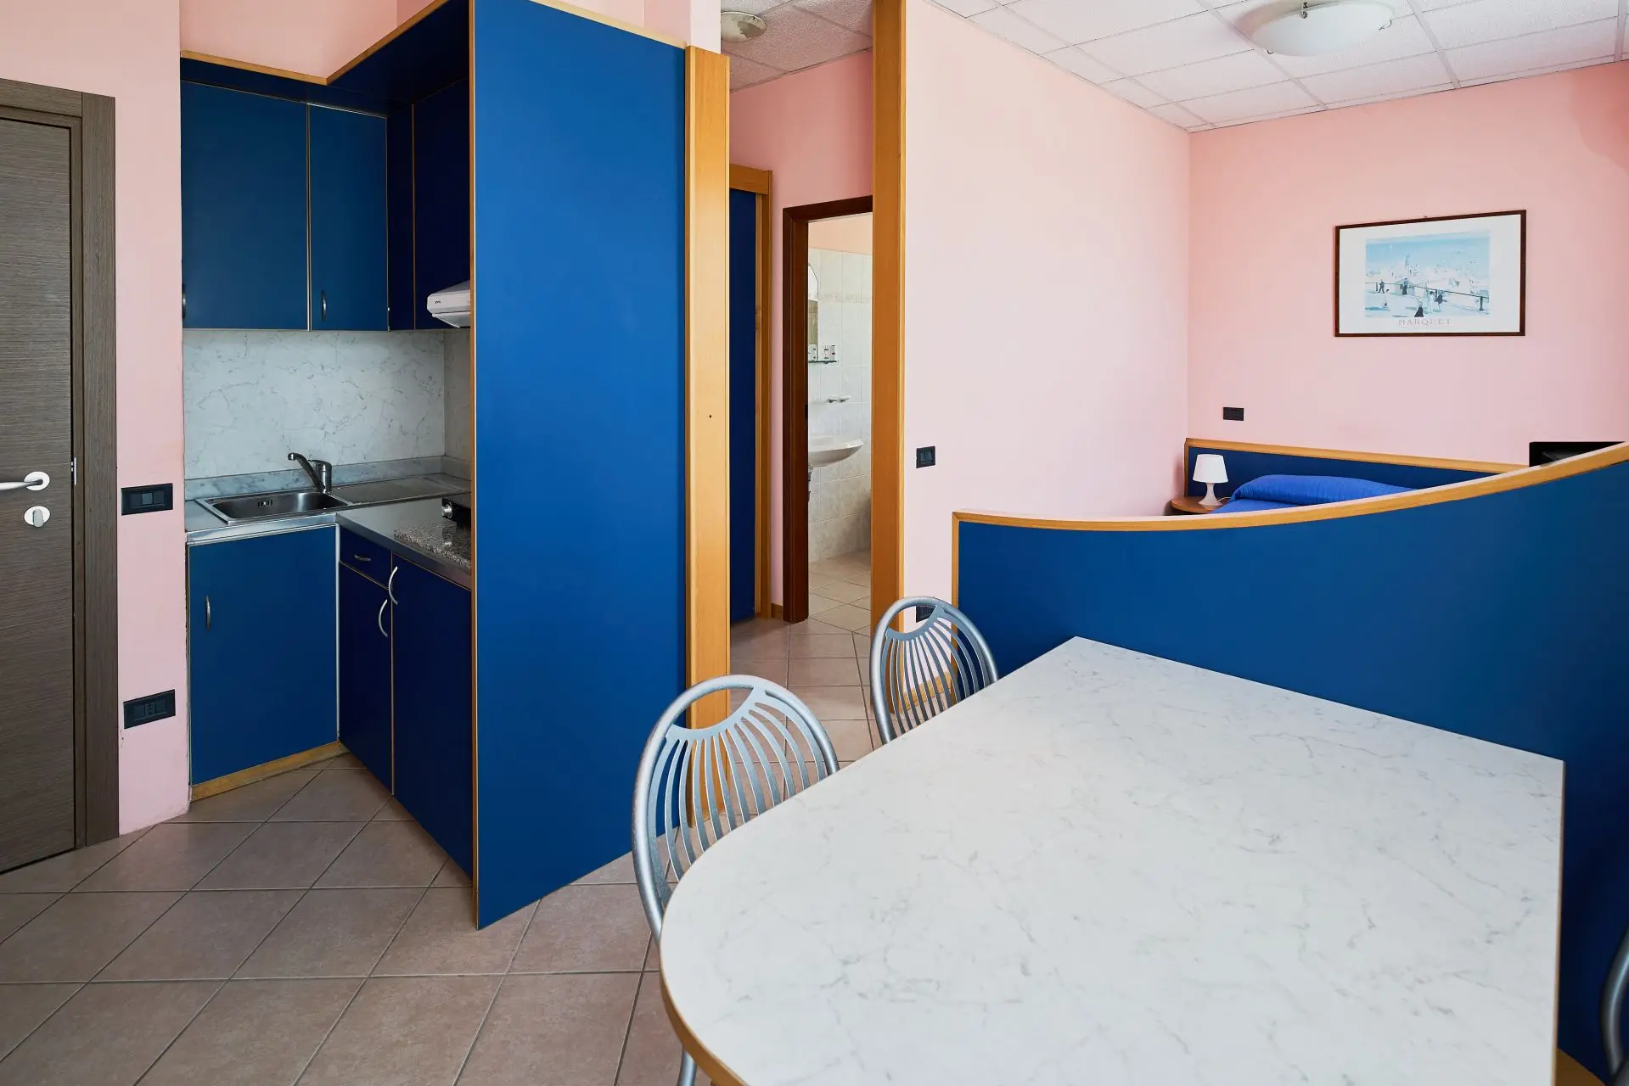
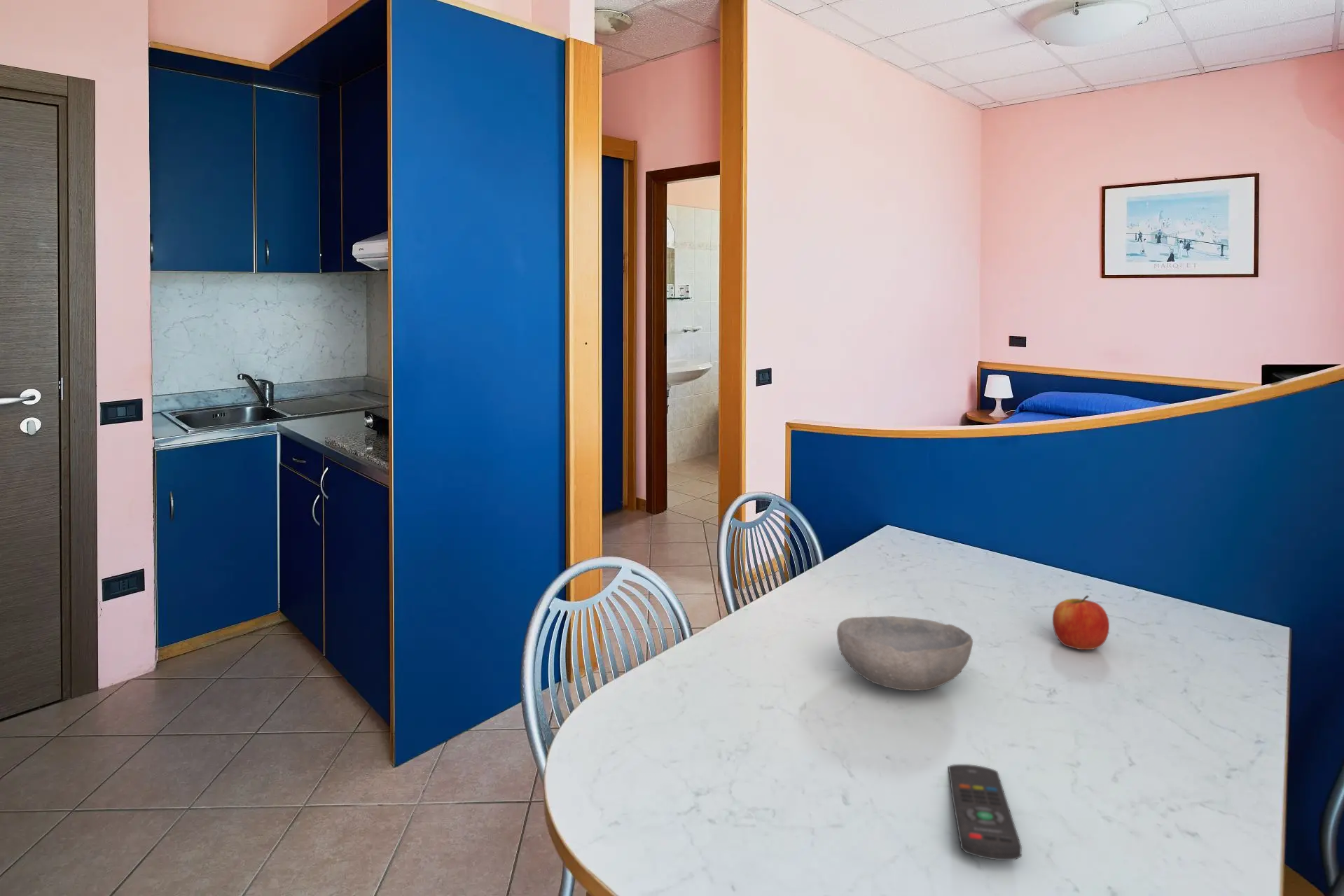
+ remote control (981, 806)
+ apple (1079, 620)
+ bowl (903, 656)
